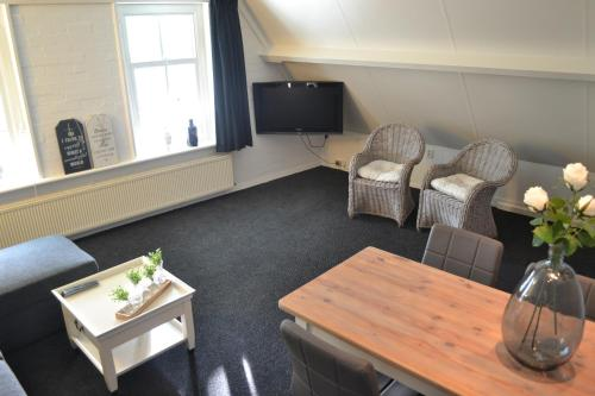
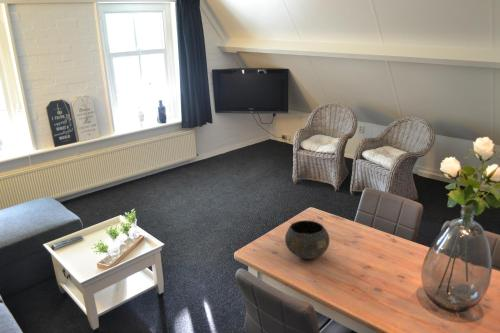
+ bowl (306, 241)
